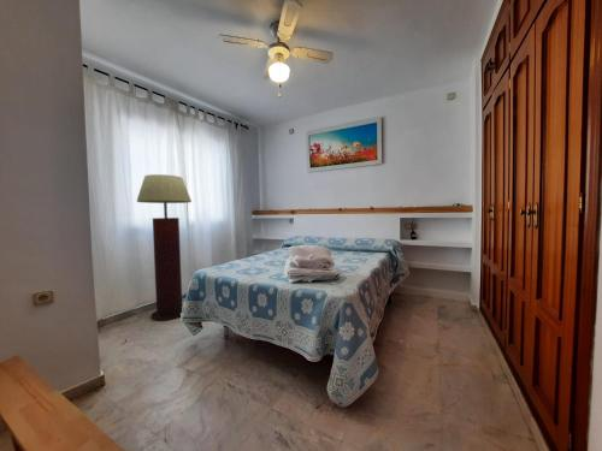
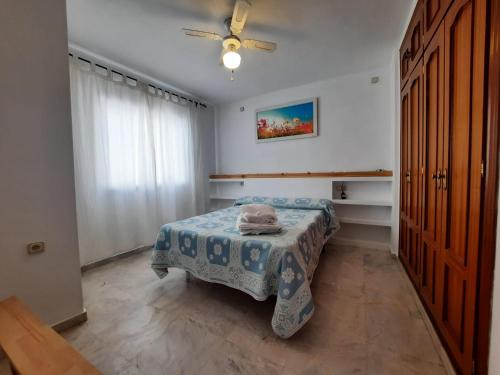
- floor lamp (166, 245)
